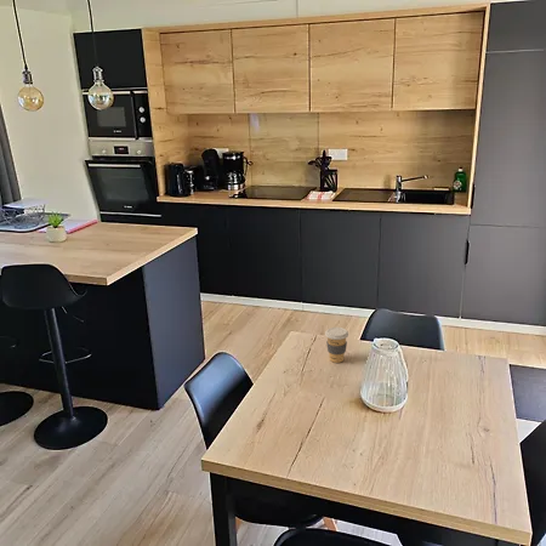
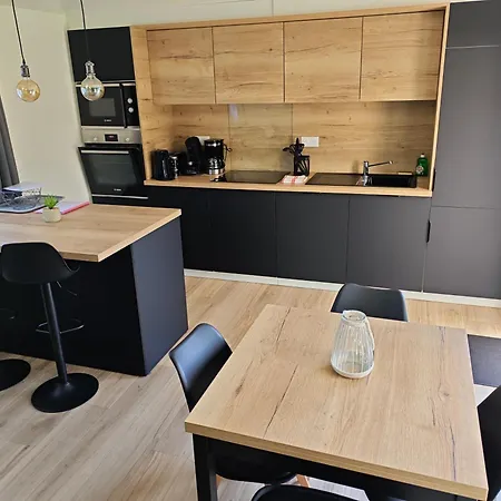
- coffee cup (336, 345)
